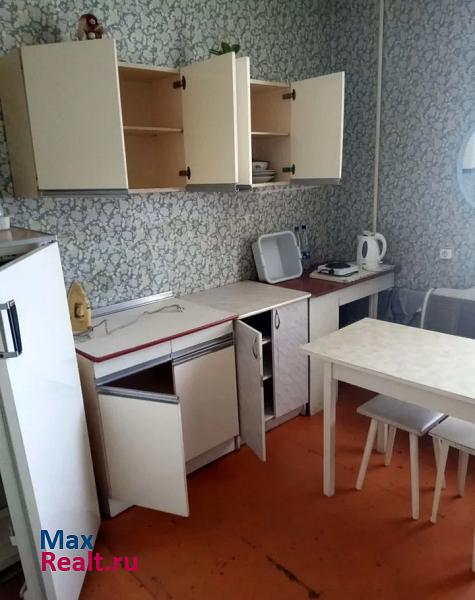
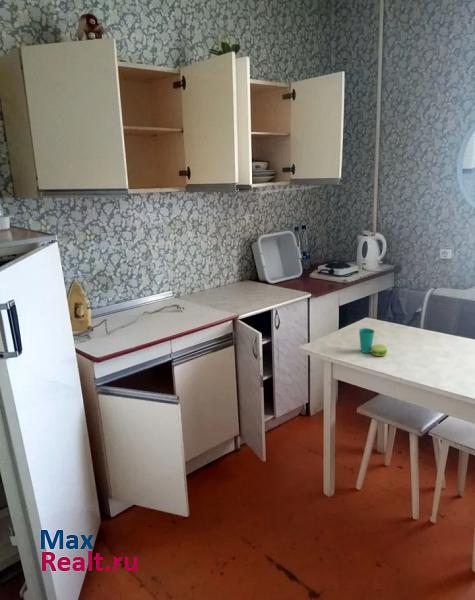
+ cup (372, 341)
